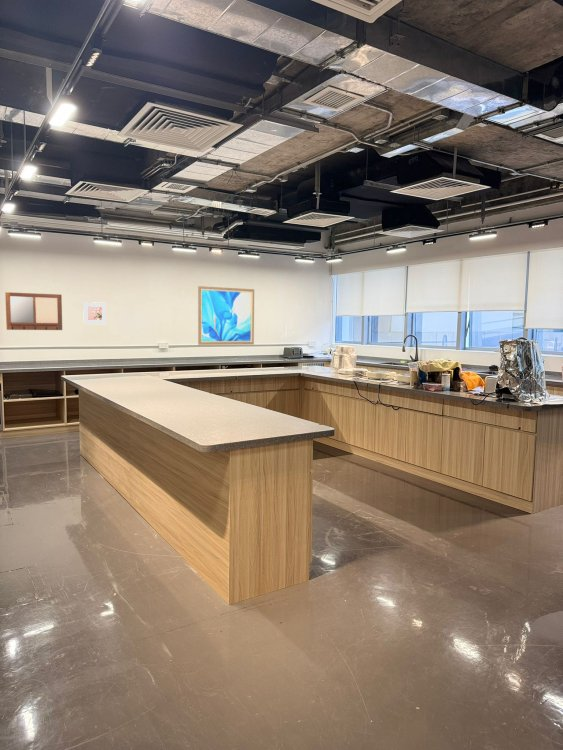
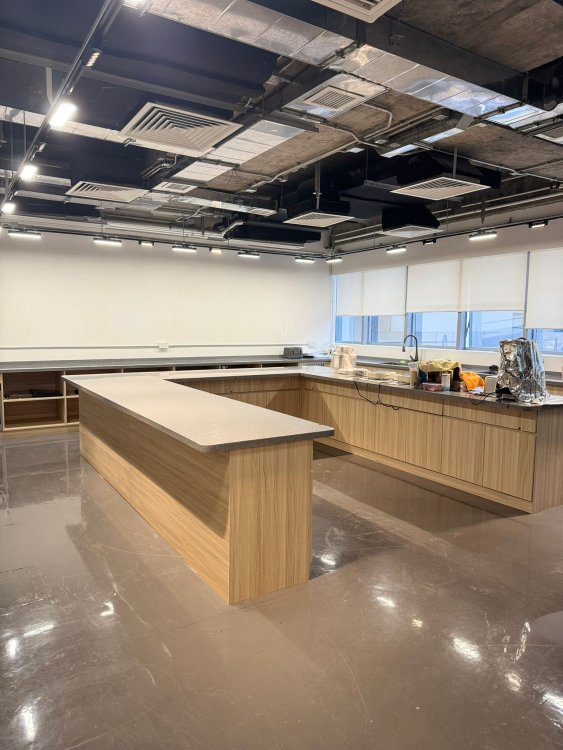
- writing board (34, 311)
- wall art (227, 316)
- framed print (94, 313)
